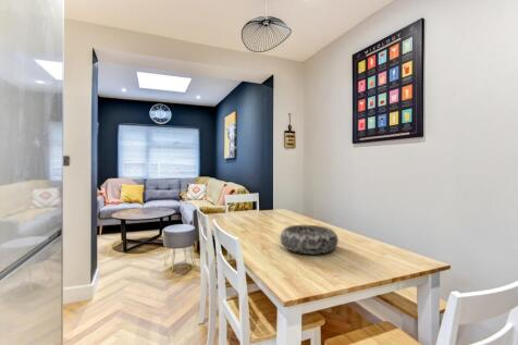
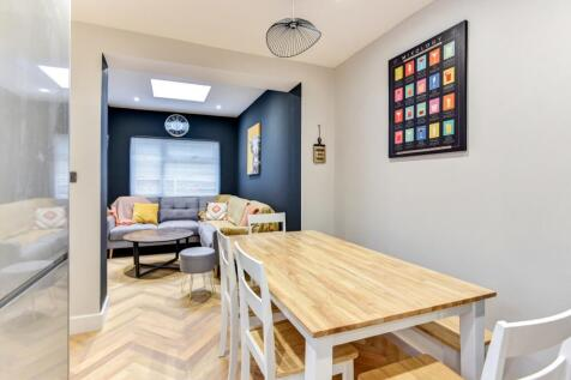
- decorative bowl (308, 238)
